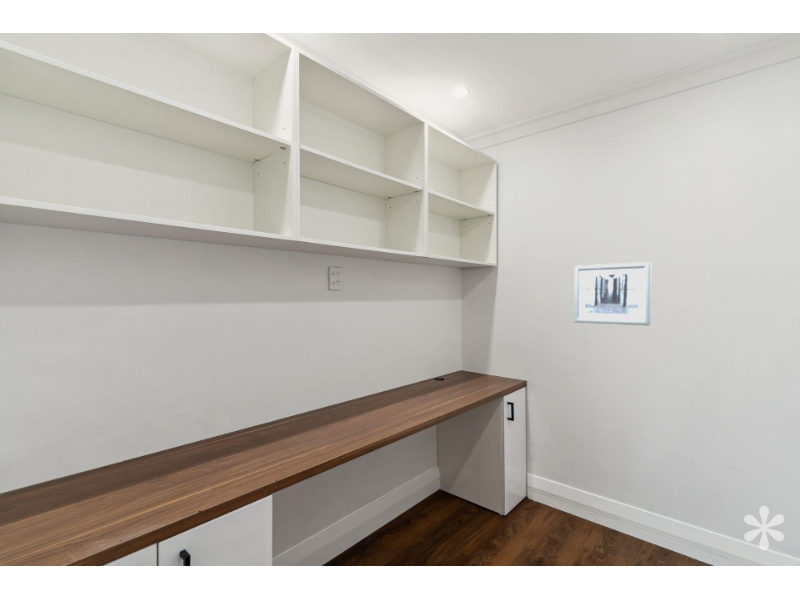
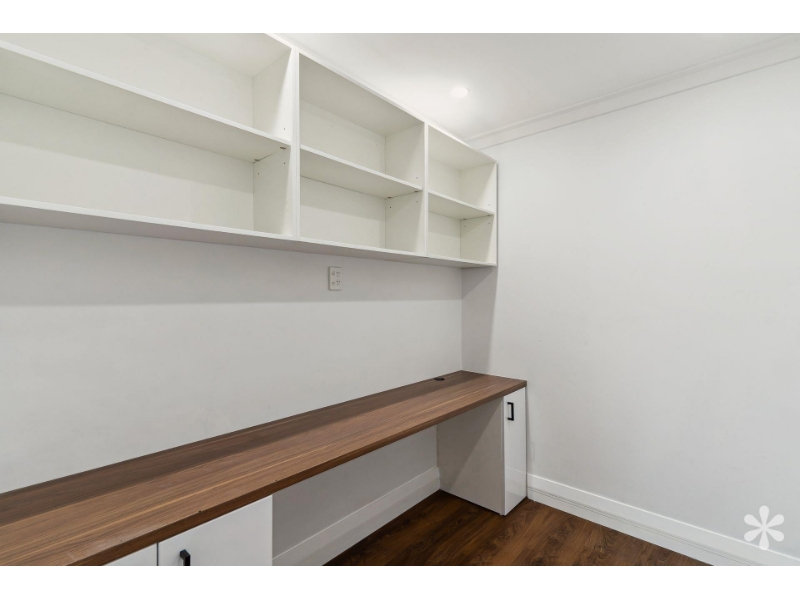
- wall art (610, 294)
